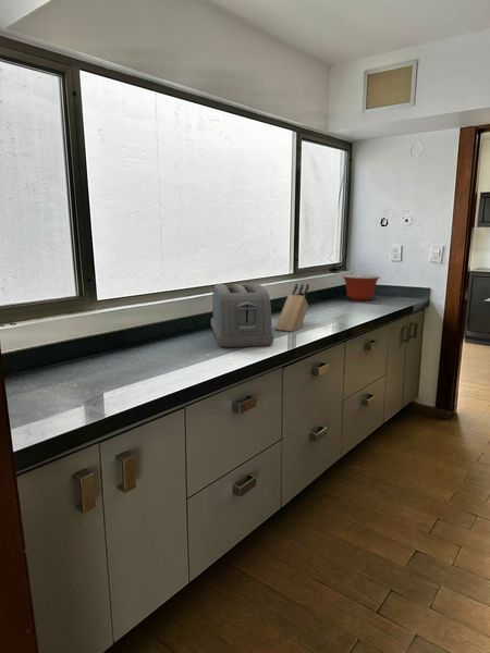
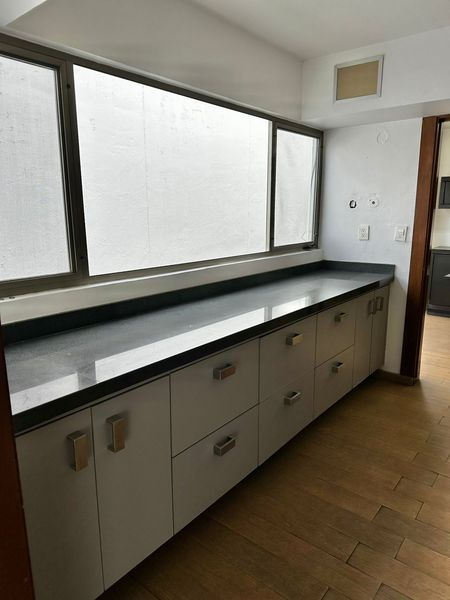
- mixing bowl (360, 287)
- toaster (240, 310)
- knife block (293, 306)
